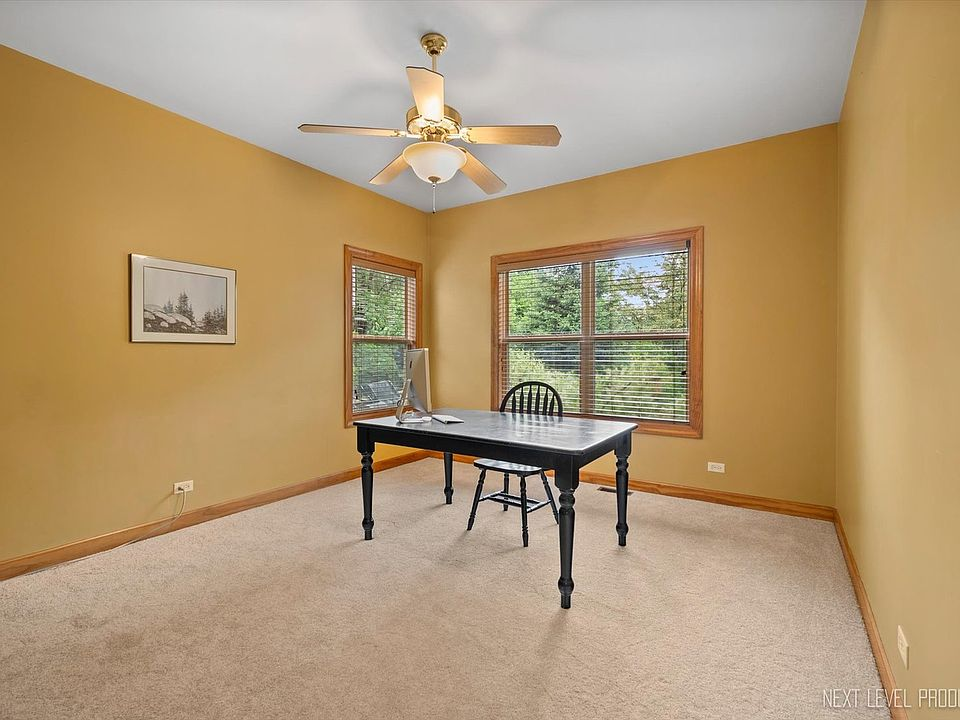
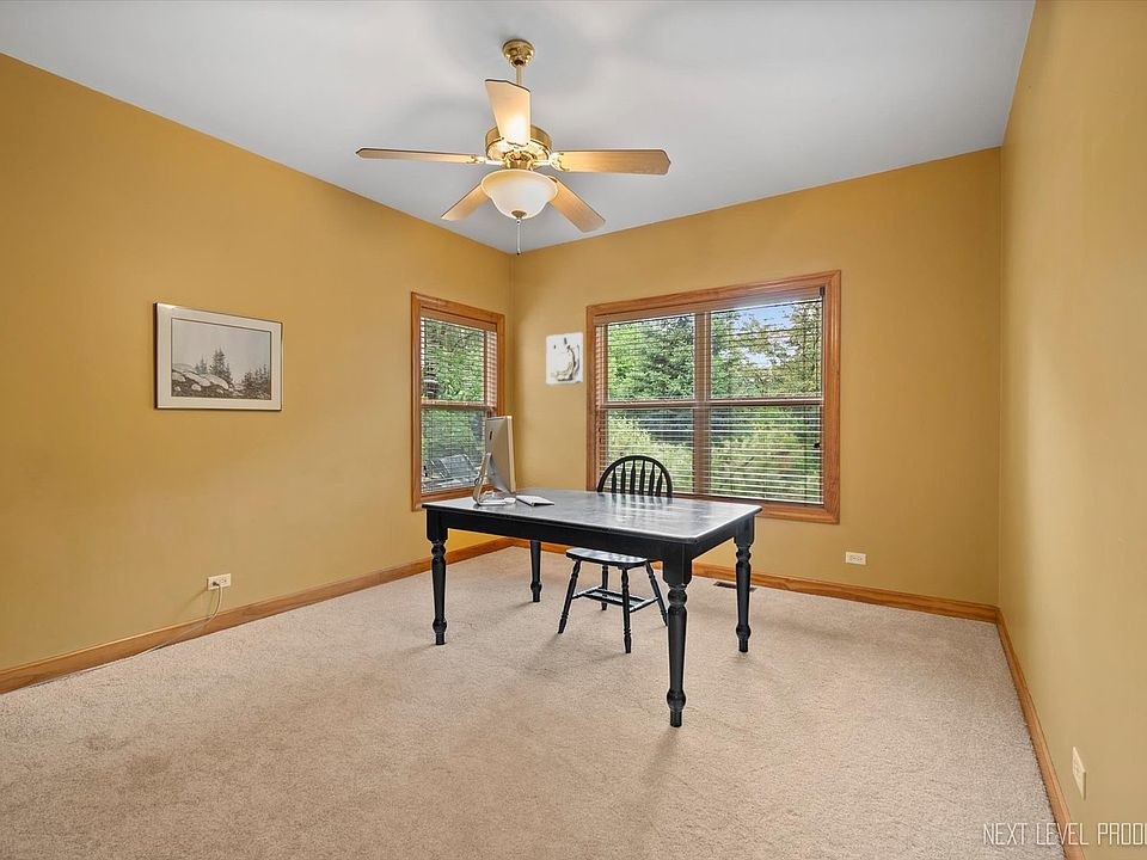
+ wall sculpture (563, 360)
